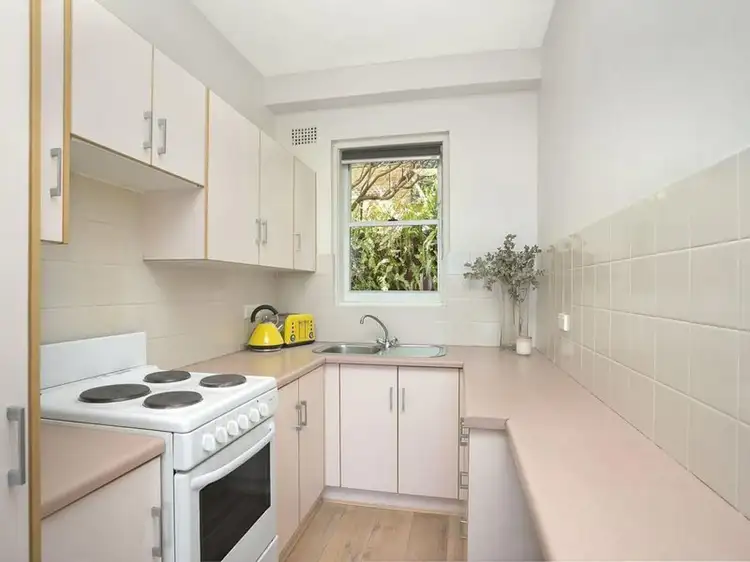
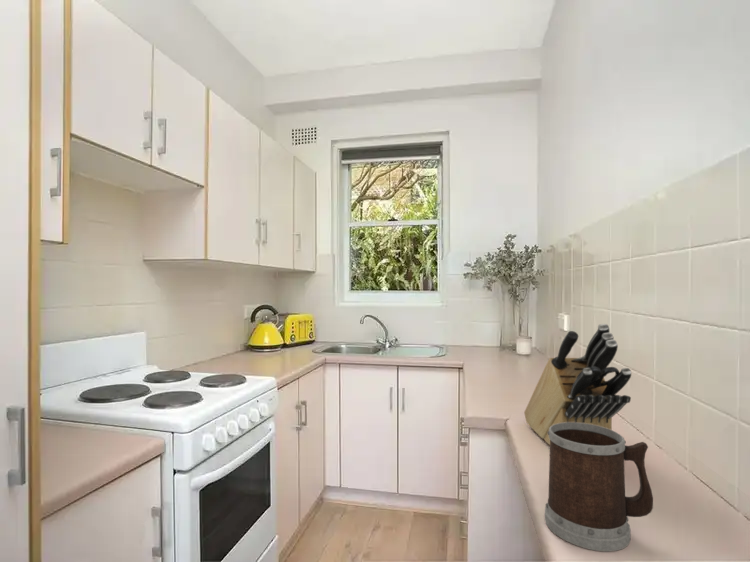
+ knife block (570, 382)
+ mug (596, 481)
